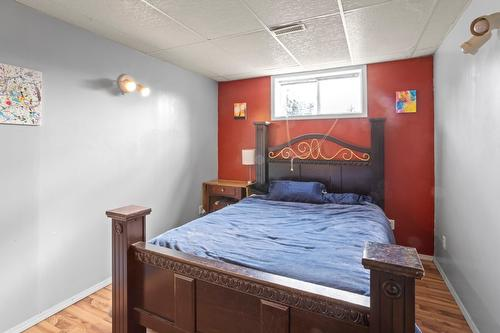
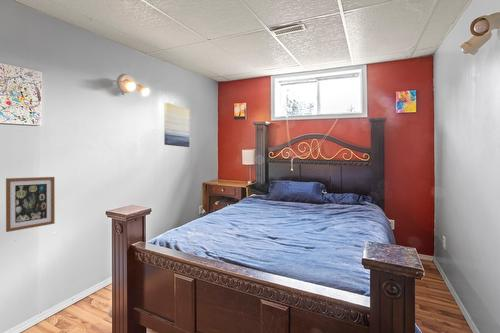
+ wall art (31, 202)
+ wall art (177, 126)
